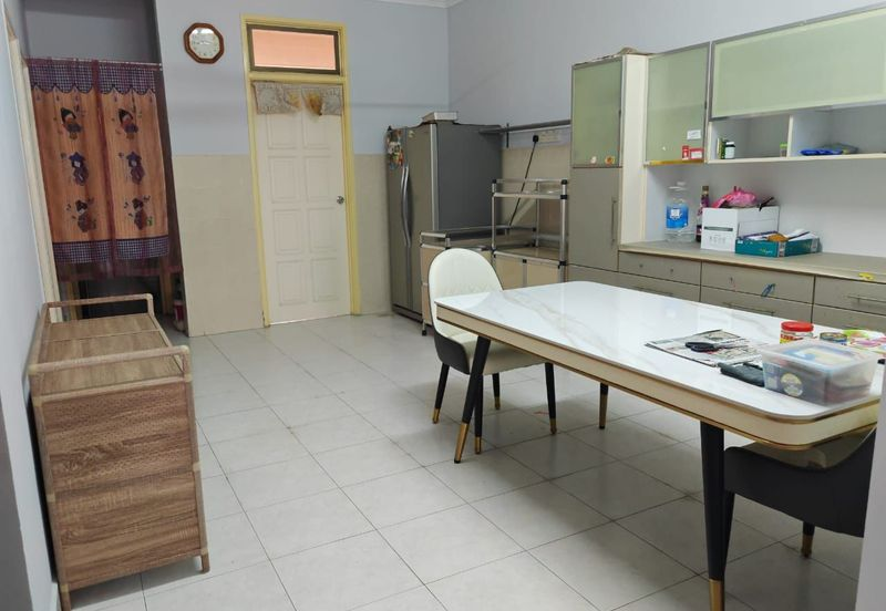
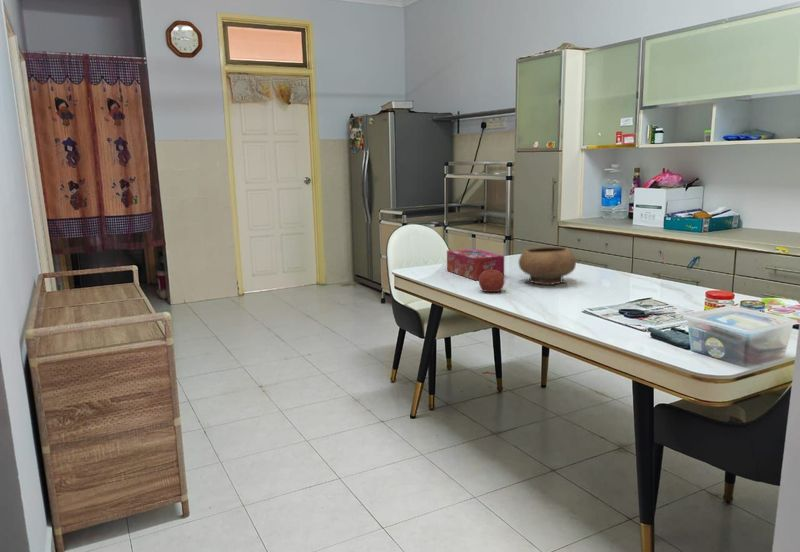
+ bowl (546, 265)
+ fruit (491, 279)
+ tissue box (474, 263)
